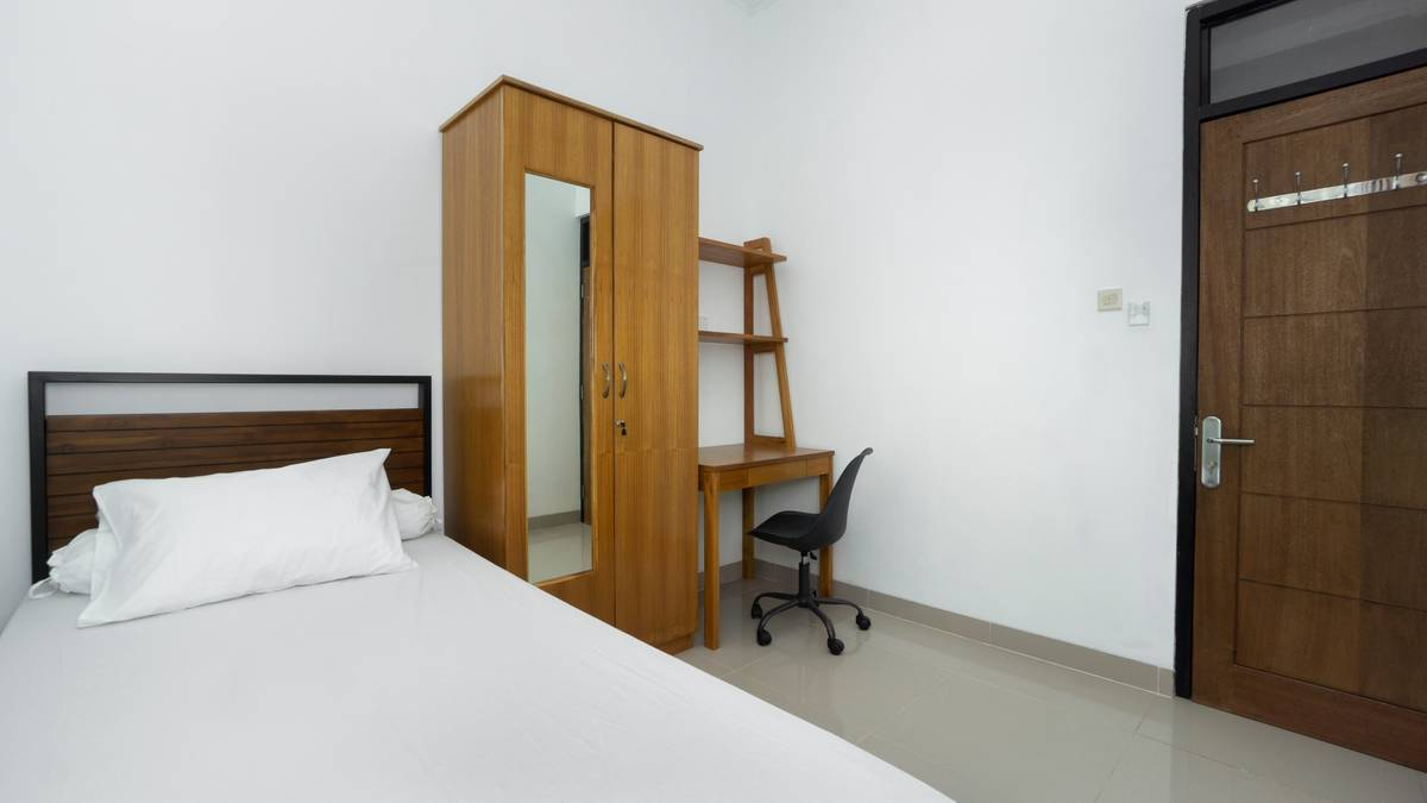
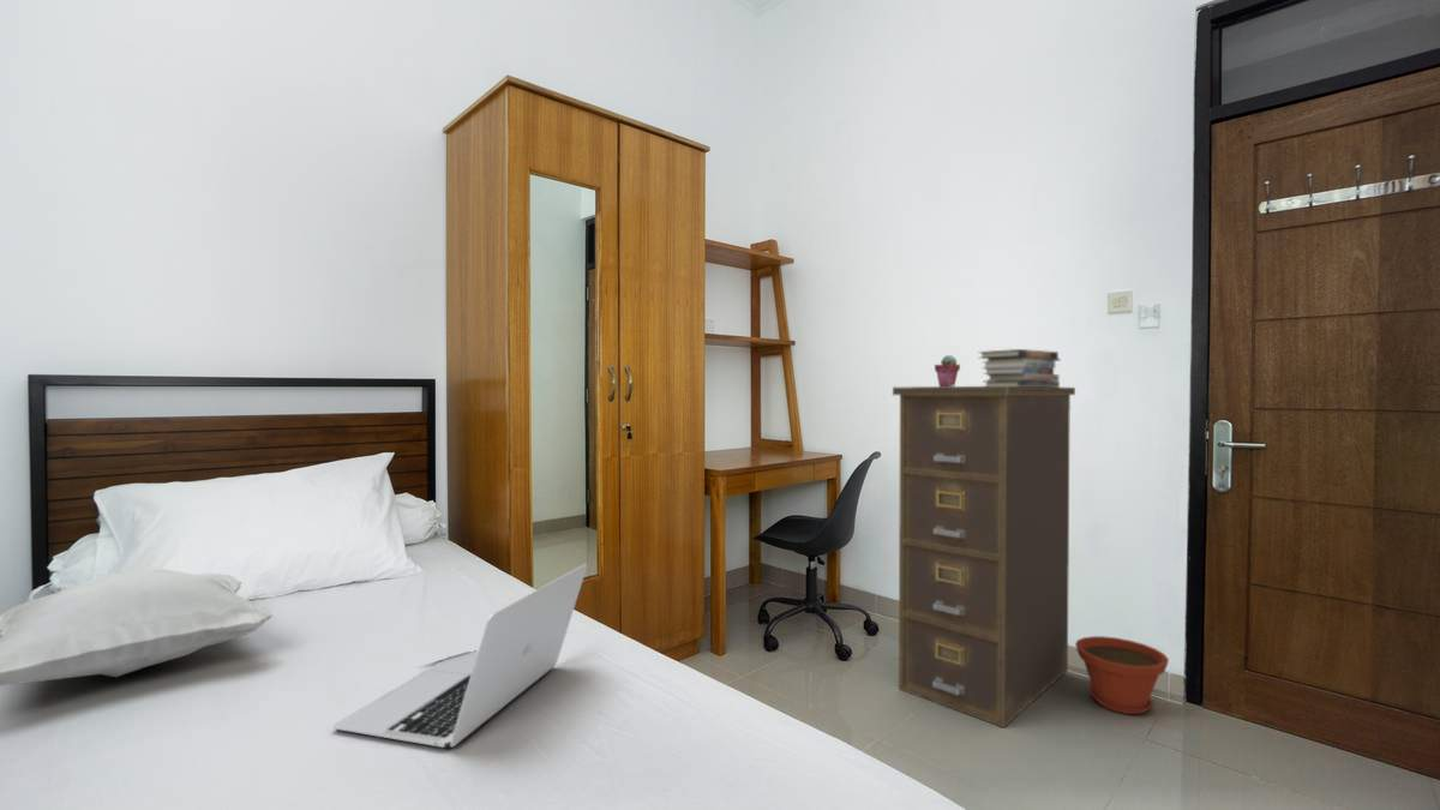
+ plant pot (1120, 677)
+ potted succulent (947, 370)
+ book stack (1019, 368)
+ laptop (481, 640)
+ cushion (130, 619)
+ filing cabinet (985, 534)
